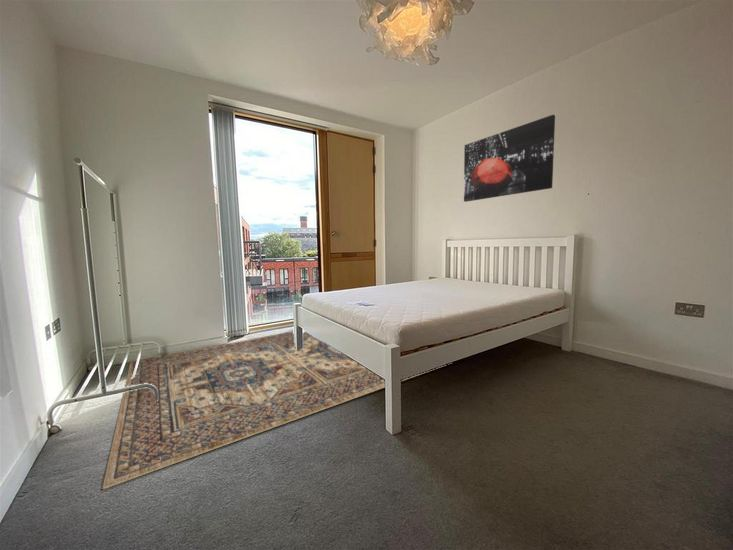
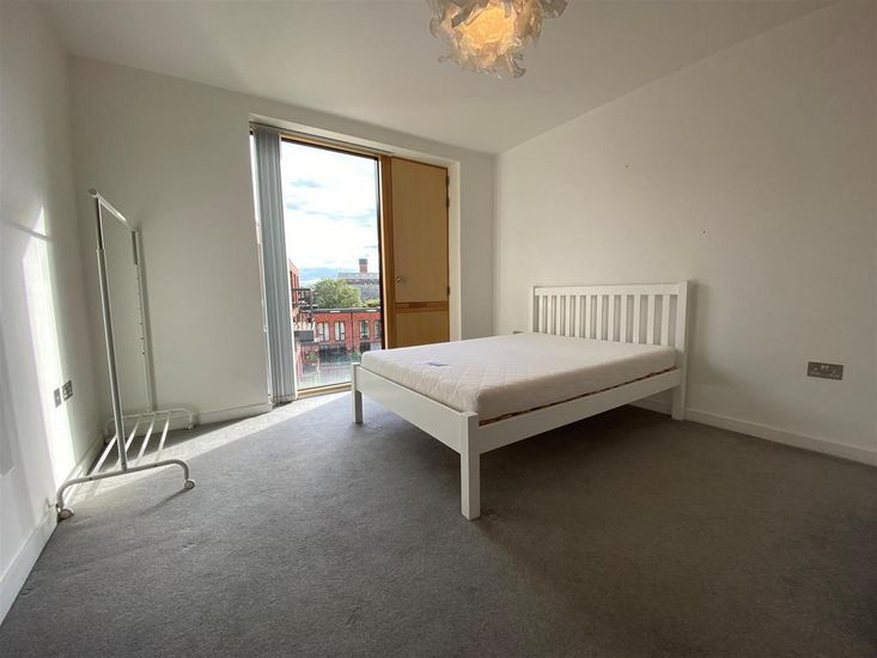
- wall art (503, 164)
- rug (296, 359)
